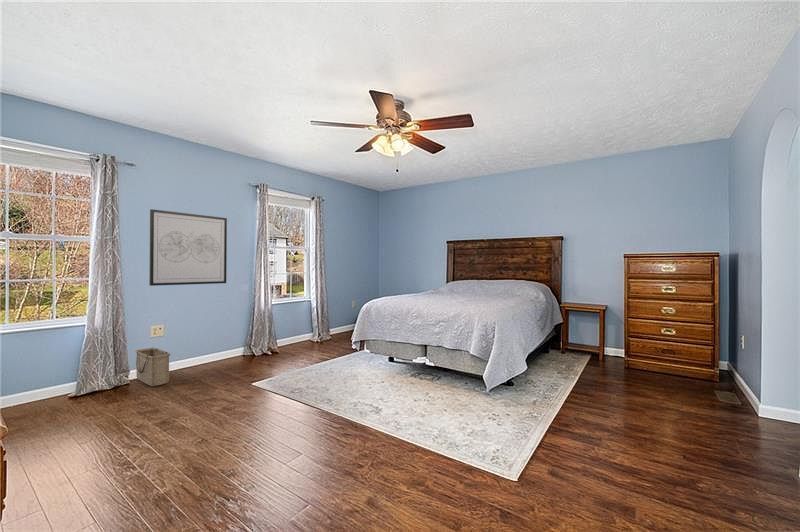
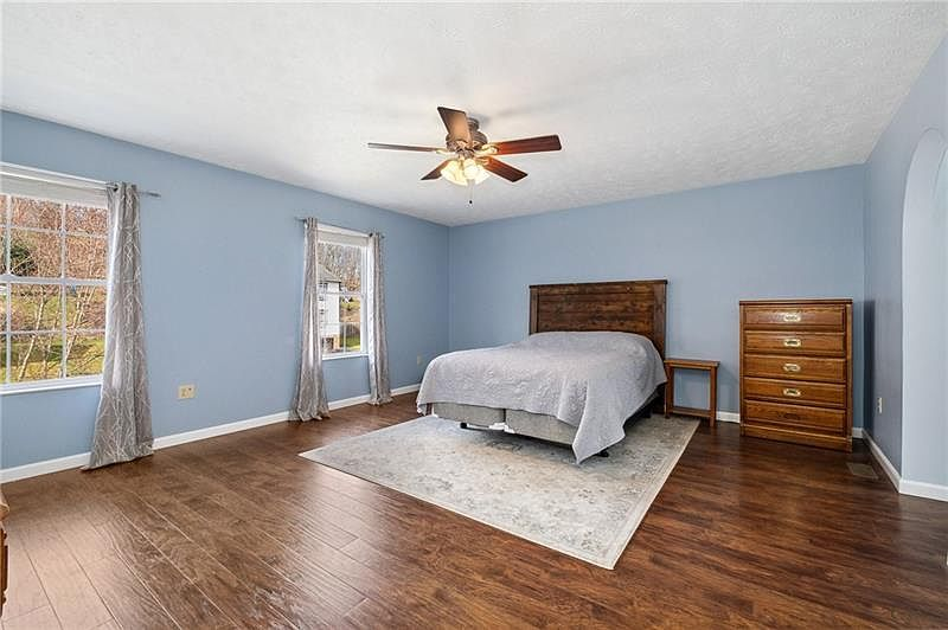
- wall art (191, 249)
- basket (152, 366)
